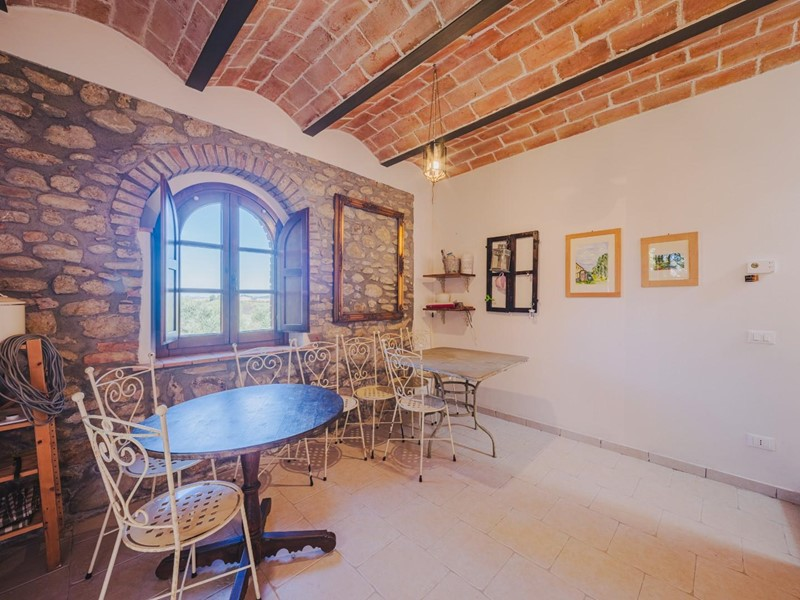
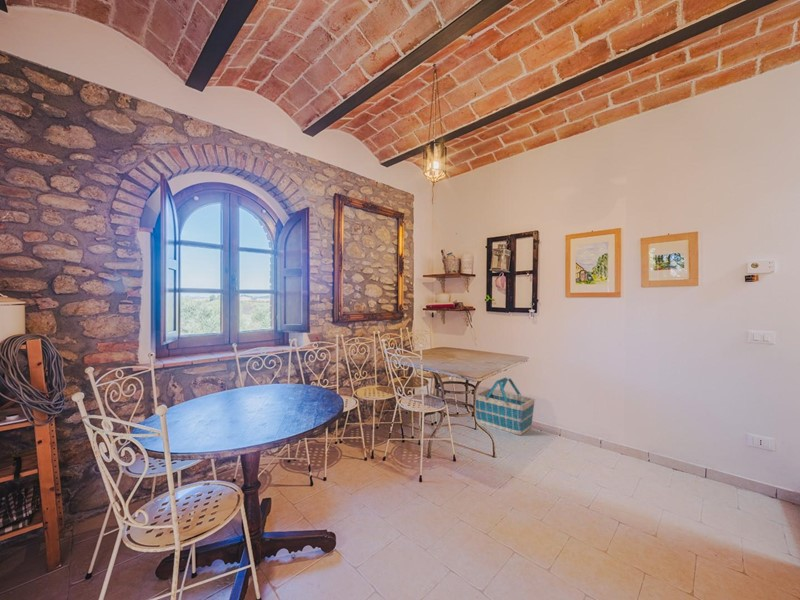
+ woven basket (503, 402)
